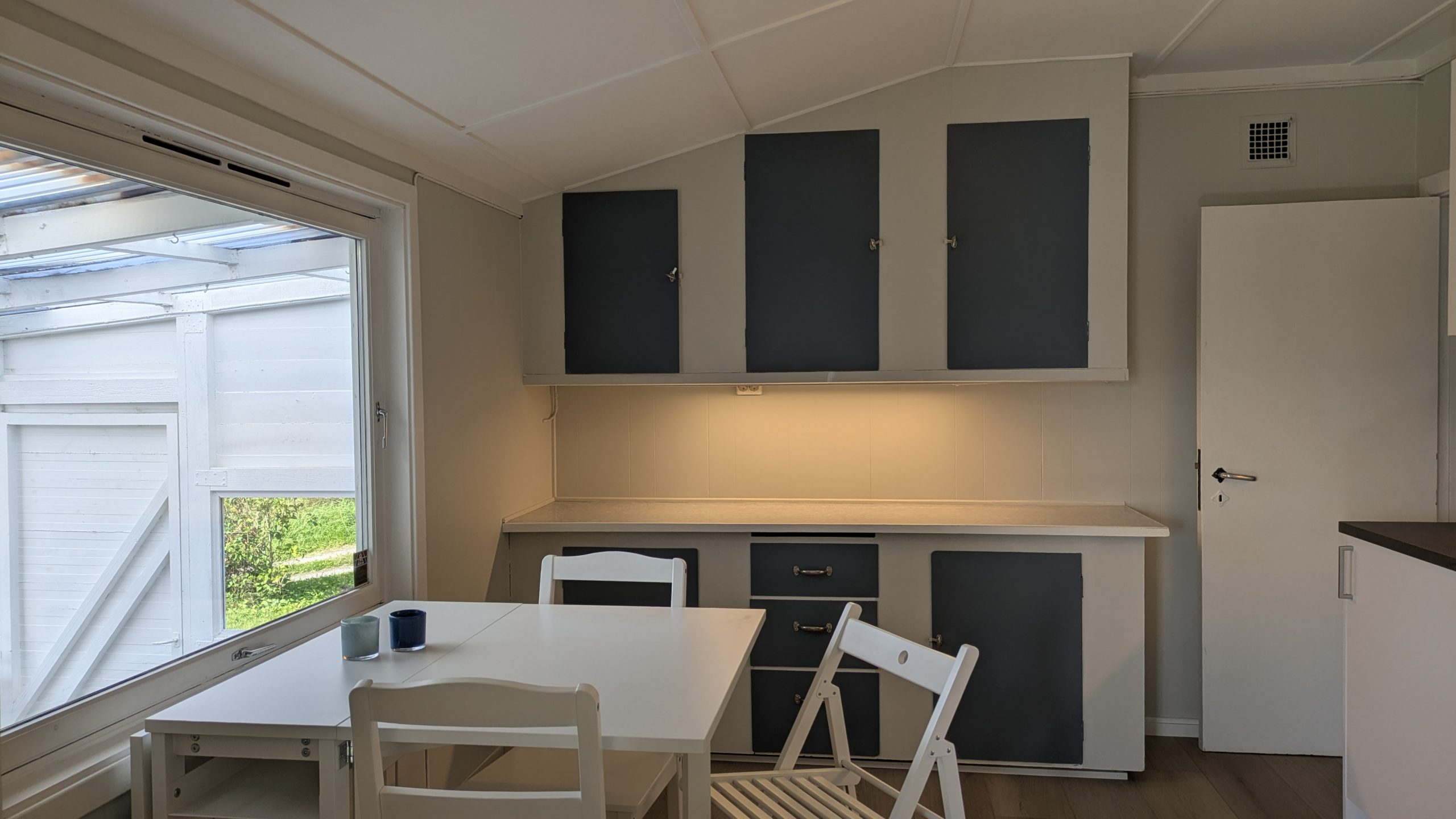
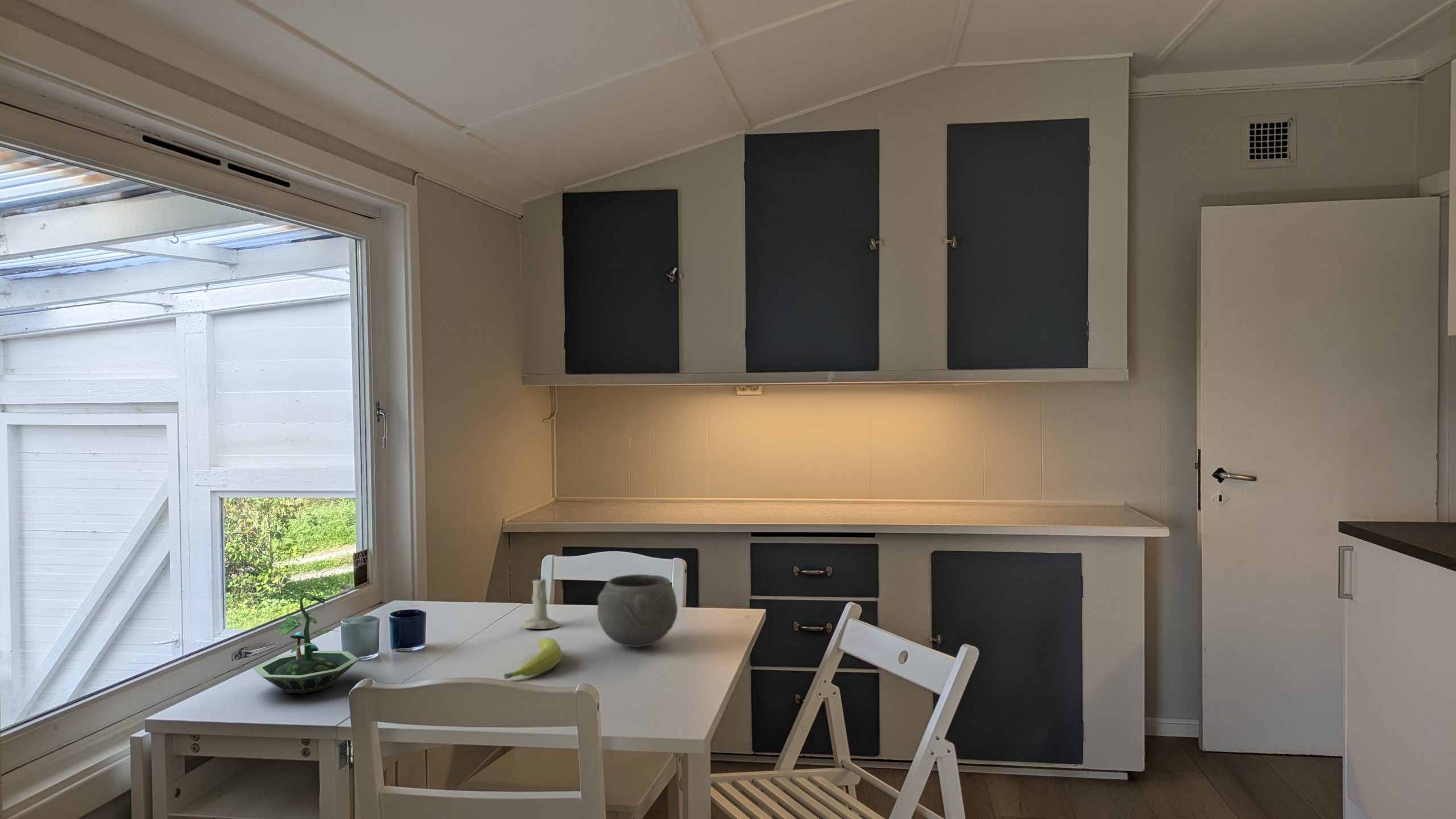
+ terrarium (306, 612)
+ fruit (535, 656)
+ bowl (638, 613)
+ candle (541, 597)
